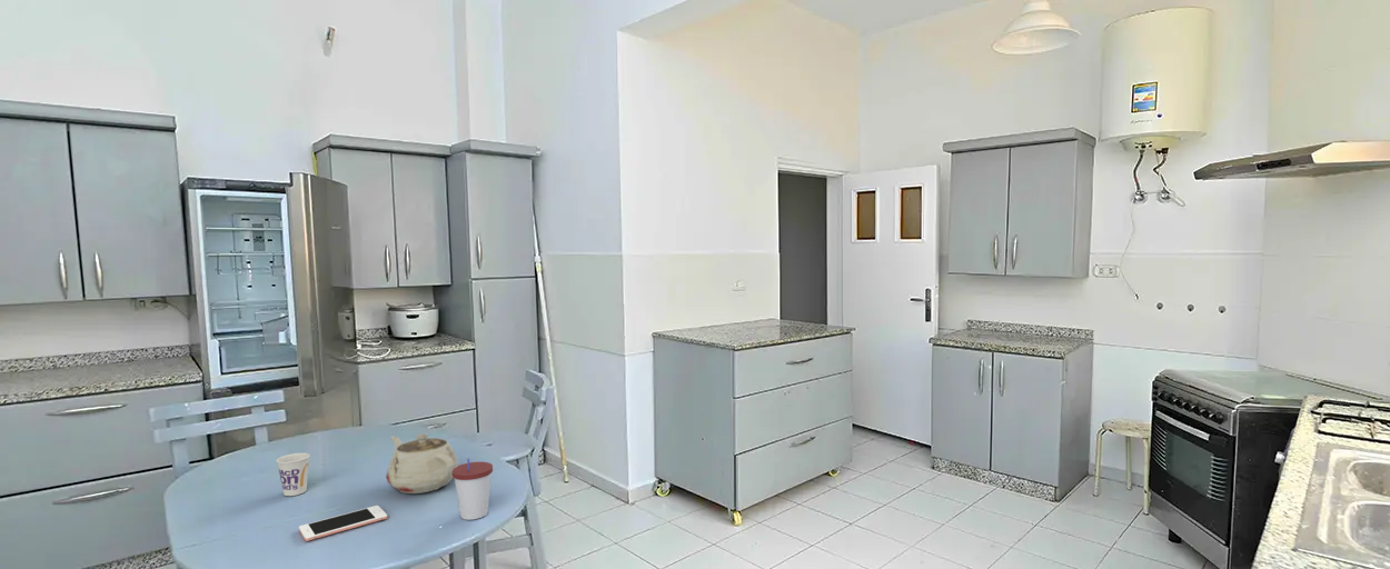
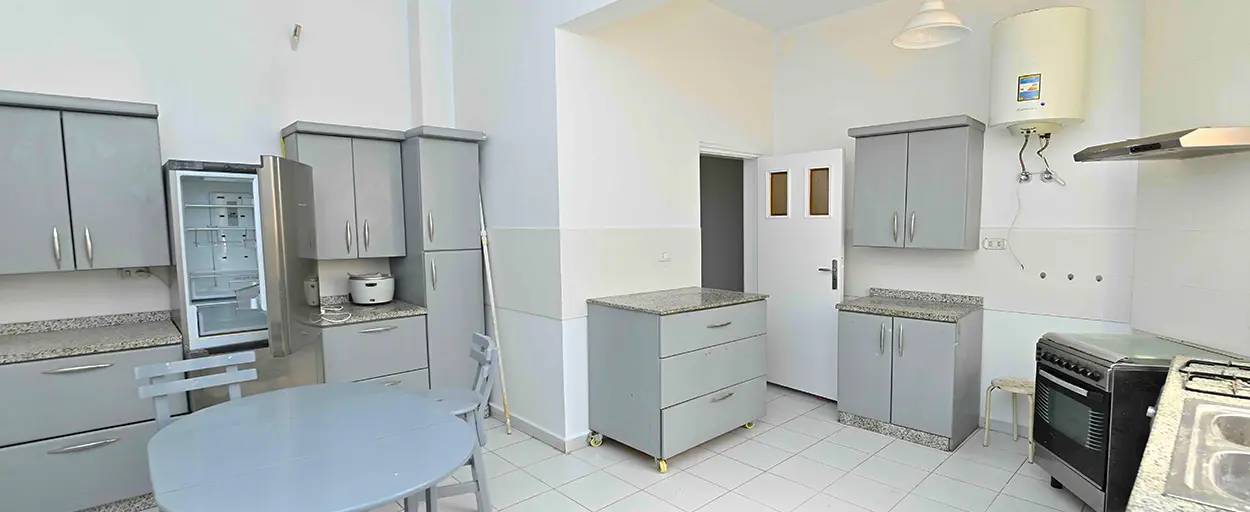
- teapot (420, 459)
- cup (473, 485)
- cell phone (344, 522)
- cup (294, 475)
